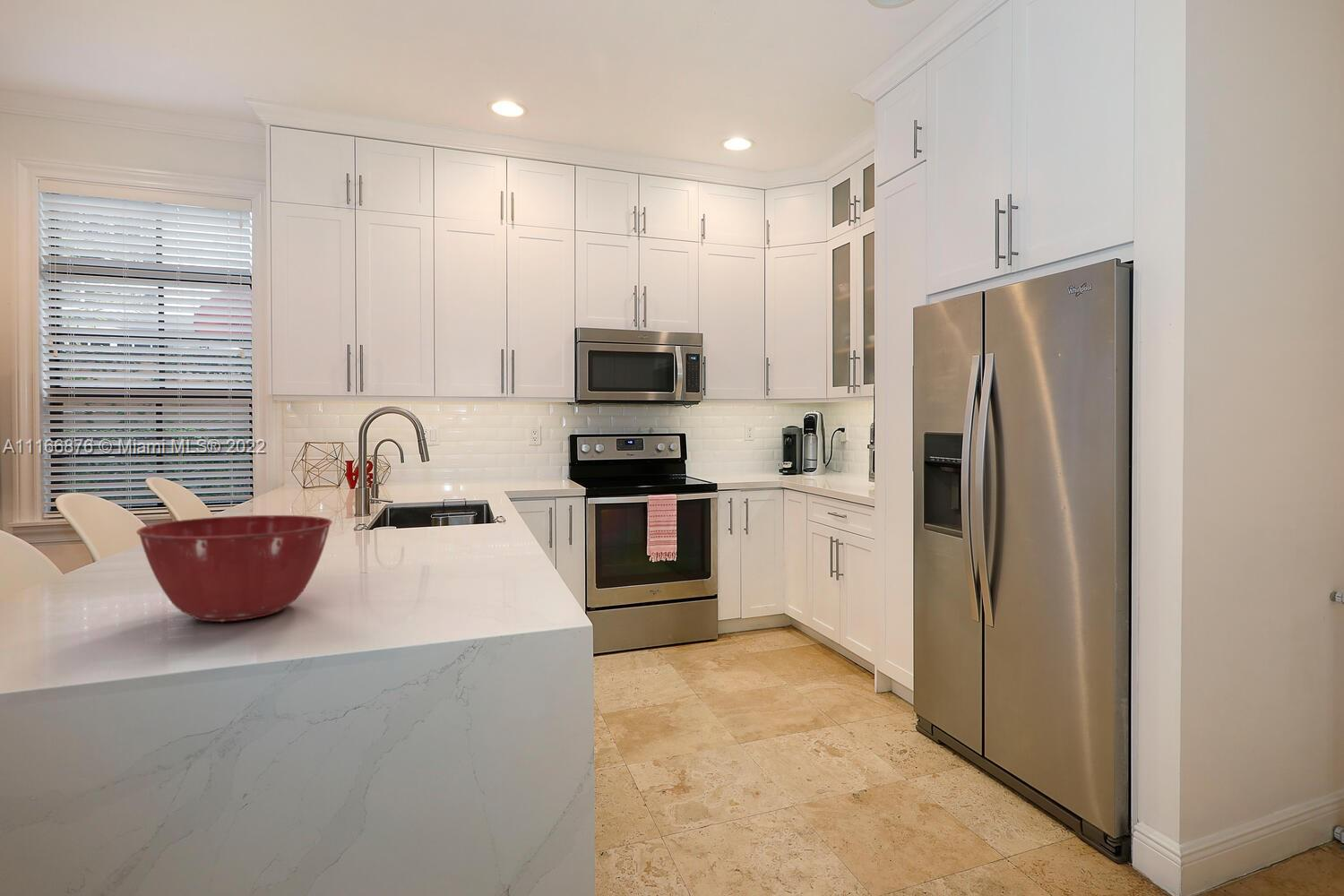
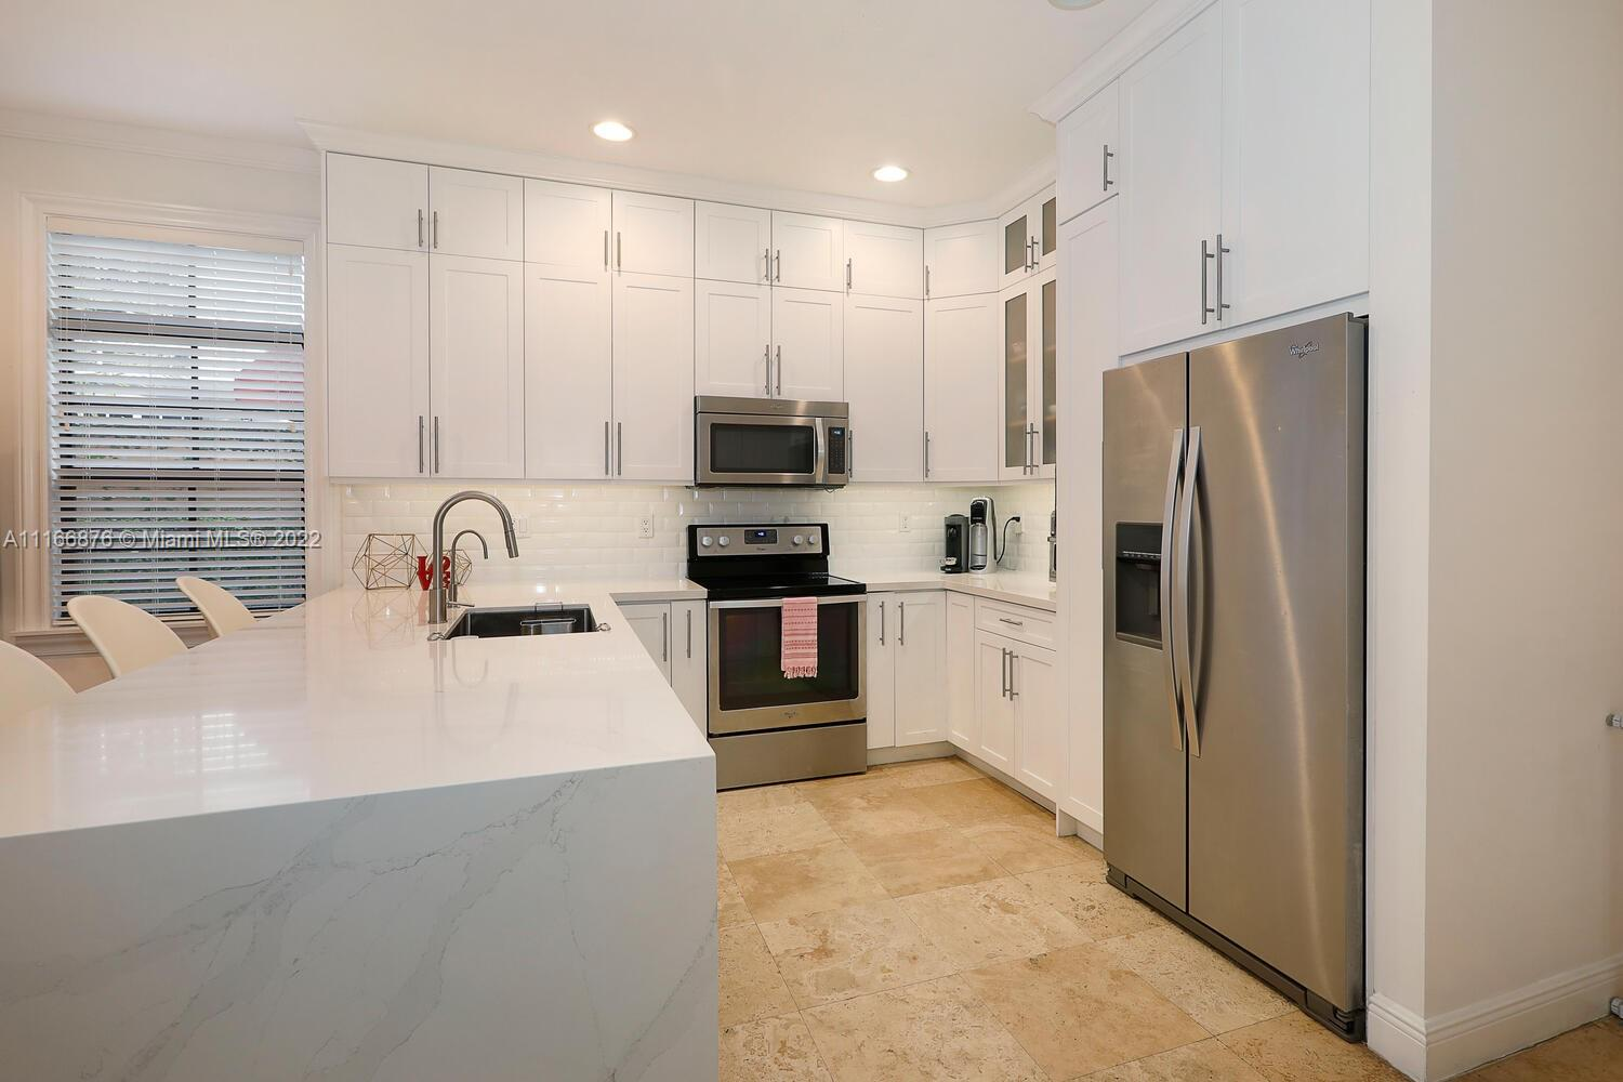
- mixing bowl (241, 567)
